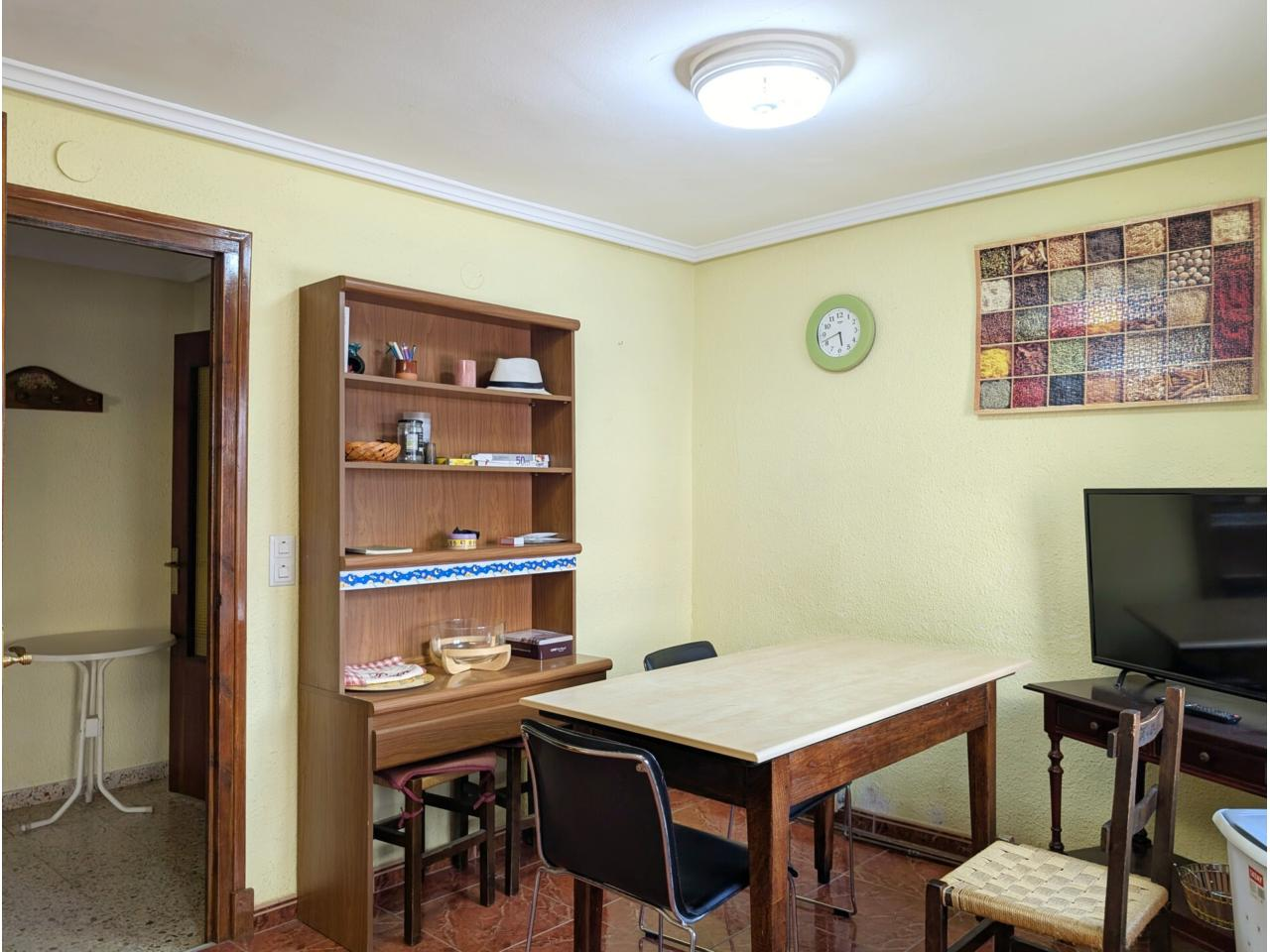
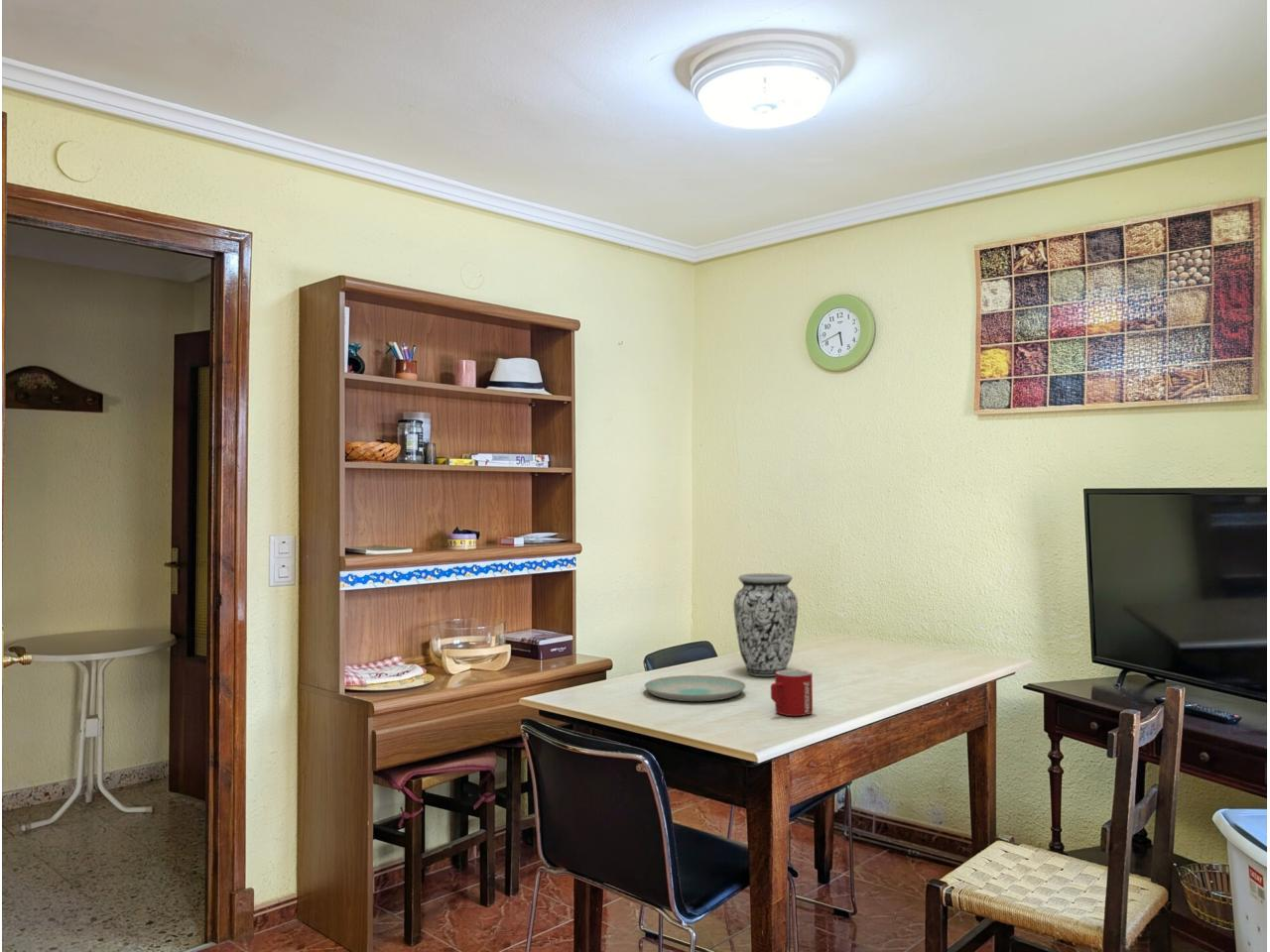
+ plate (695, 688)
+ mug (789, 693)
+ vase (765, 624)
